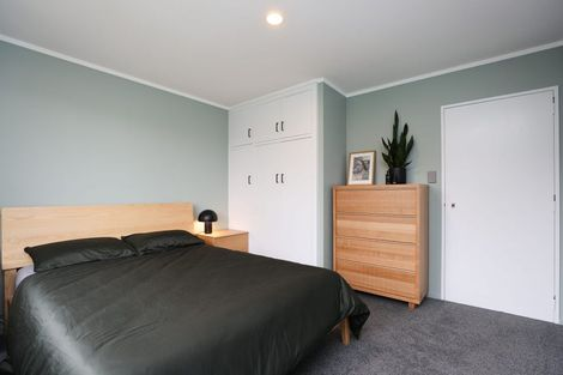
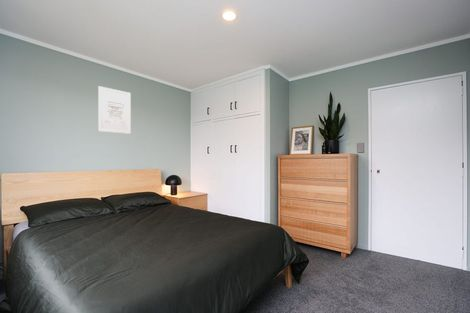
+ wall art (115, 111)
